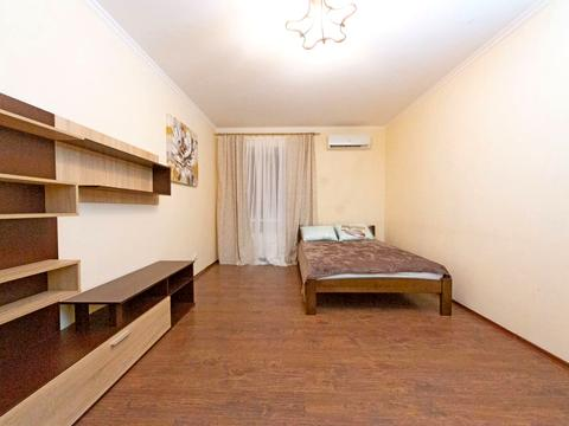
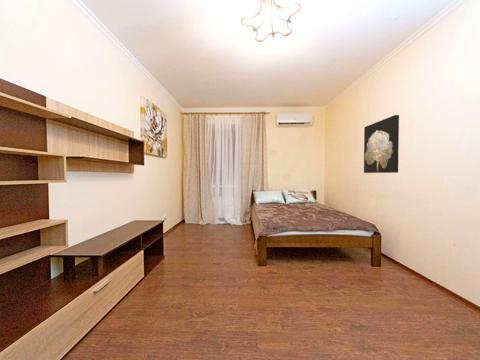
+ wall art (379, 147)
